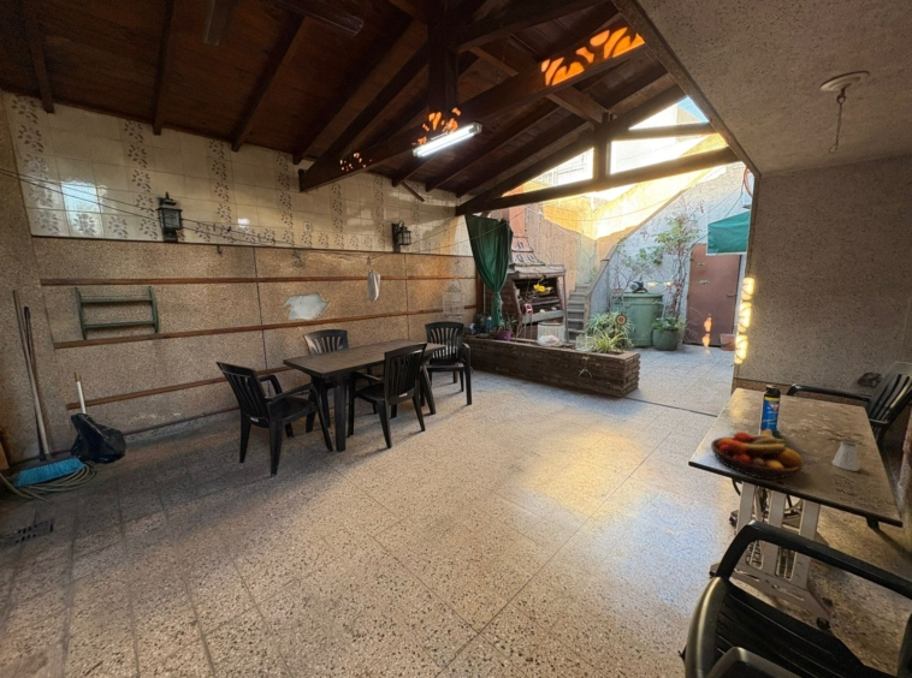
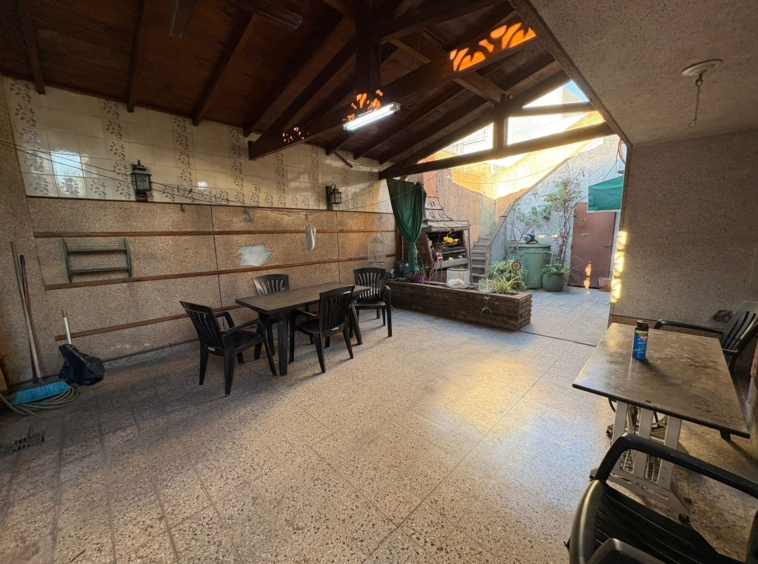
- fruit bowl (753, 448)
- saltshaker (847, 454)
